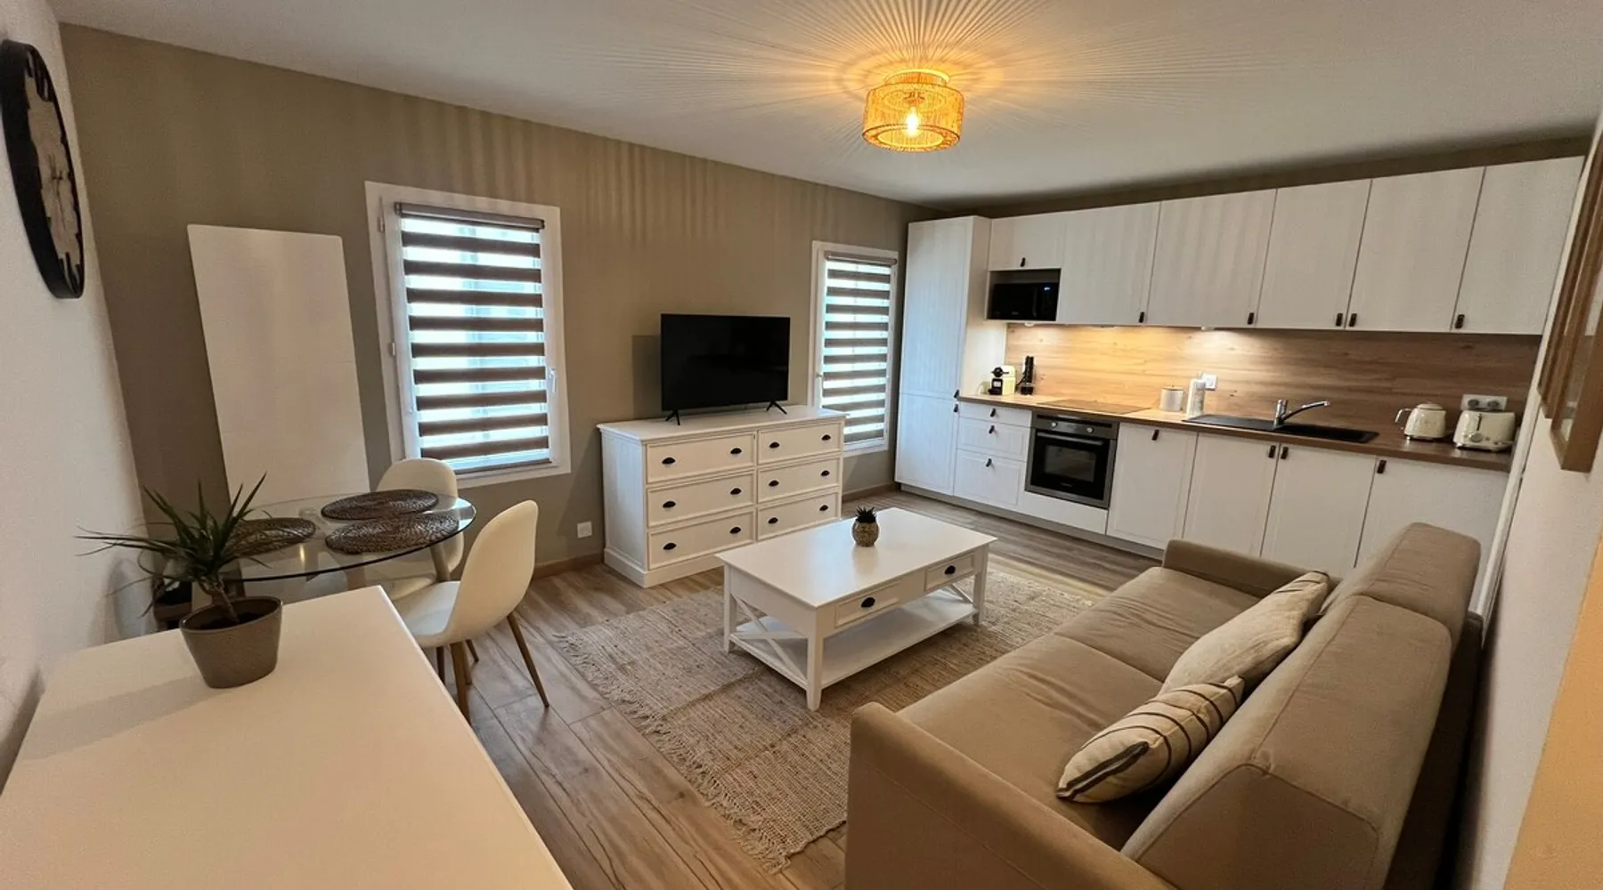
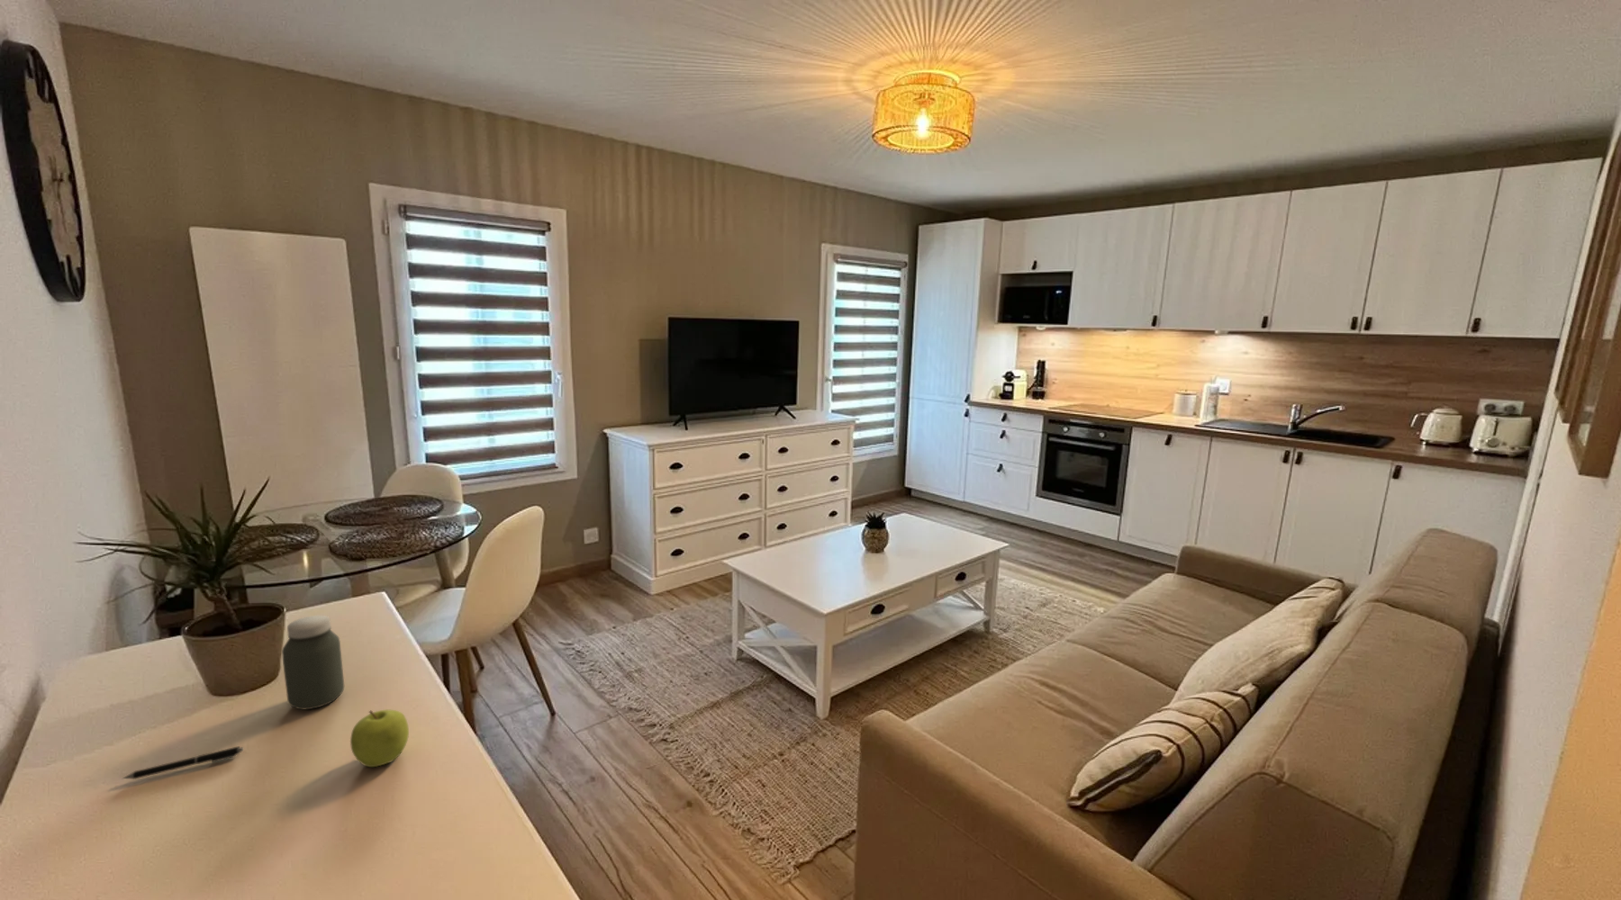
+ pen (184, 763)
+ jar (313, 661)
+ fruit (380, 735)
